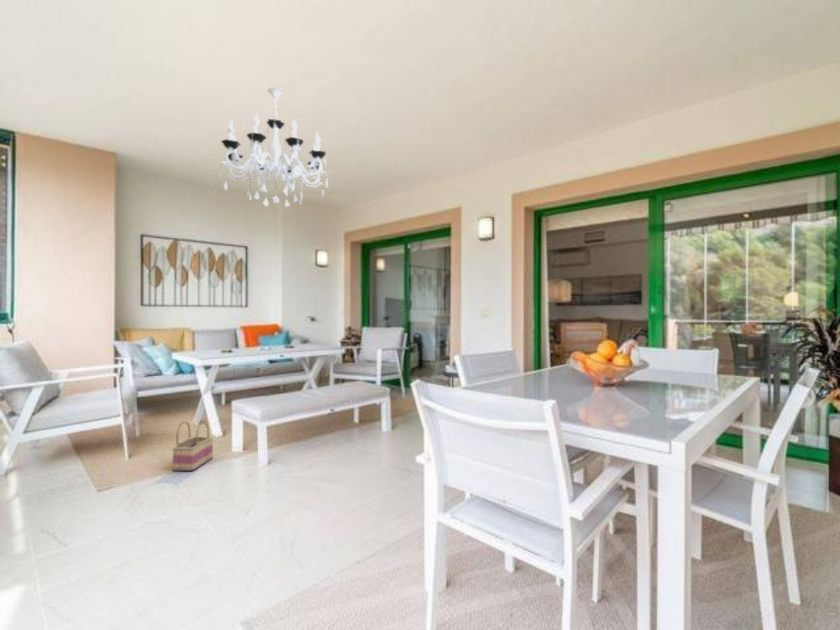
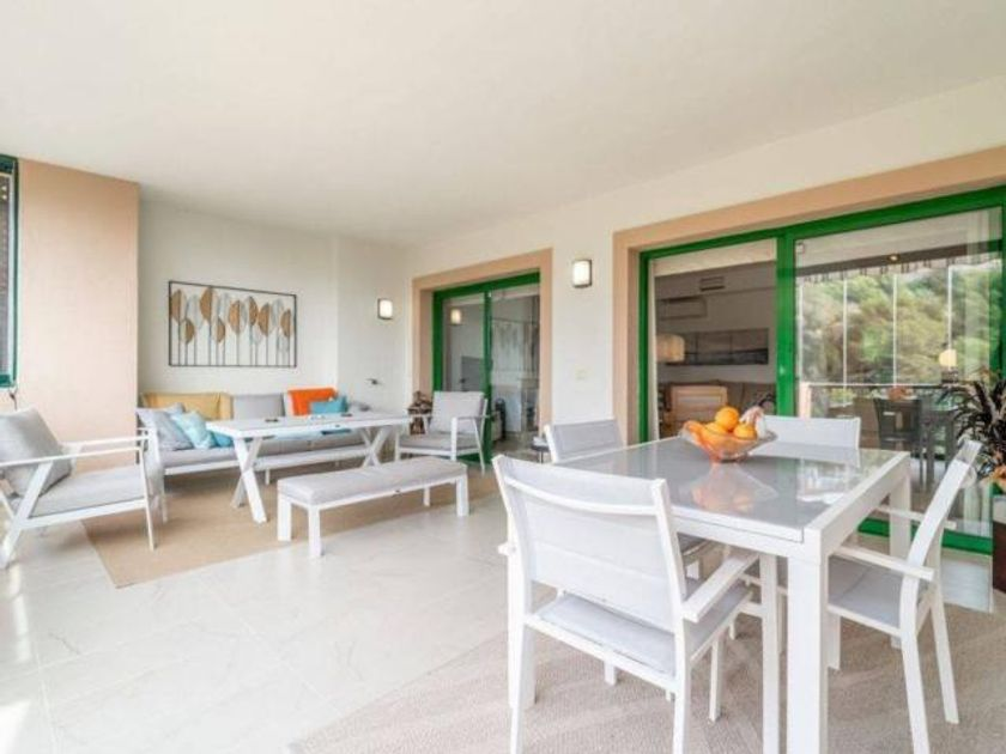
- chandelier (275, 147)
- basket (193, 442)
